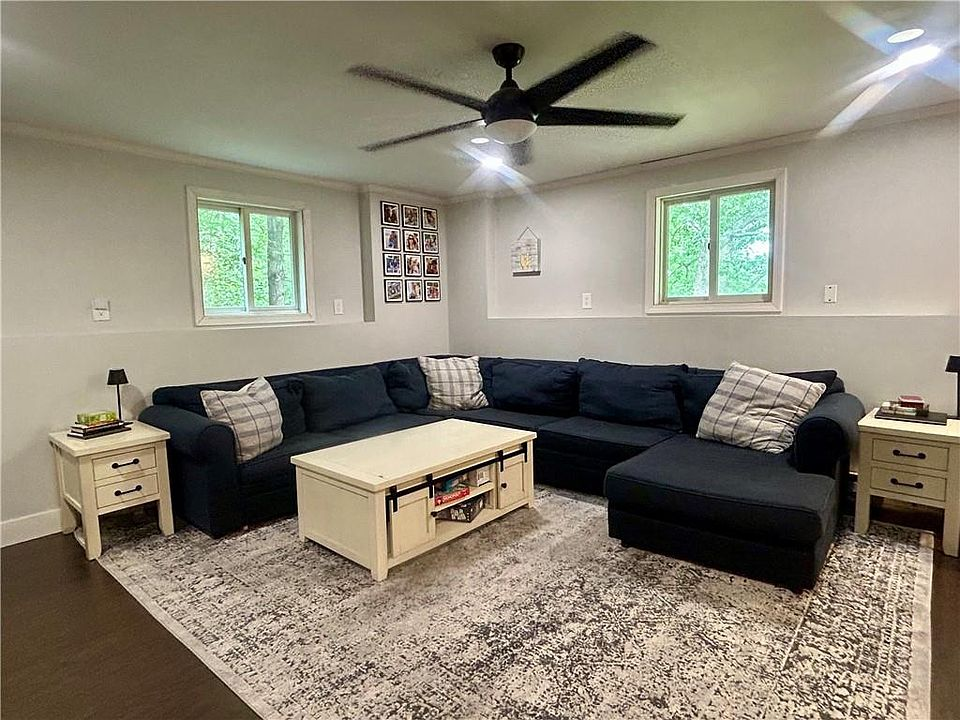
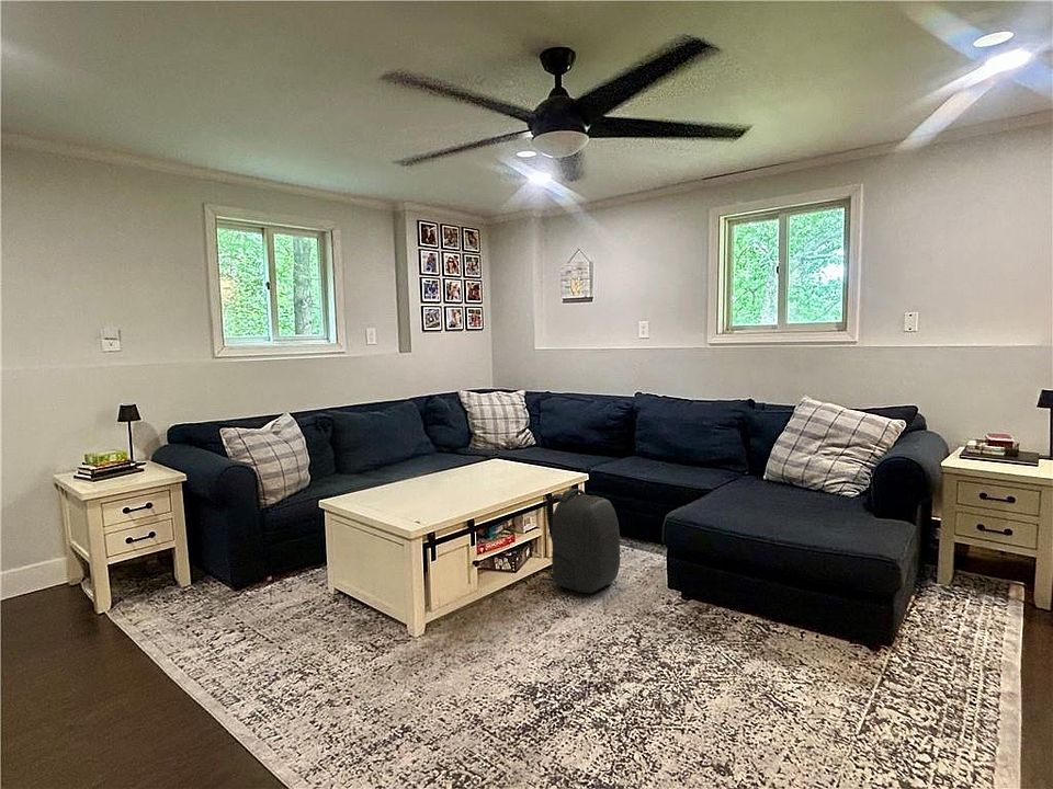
+ backpack (579, 536)
